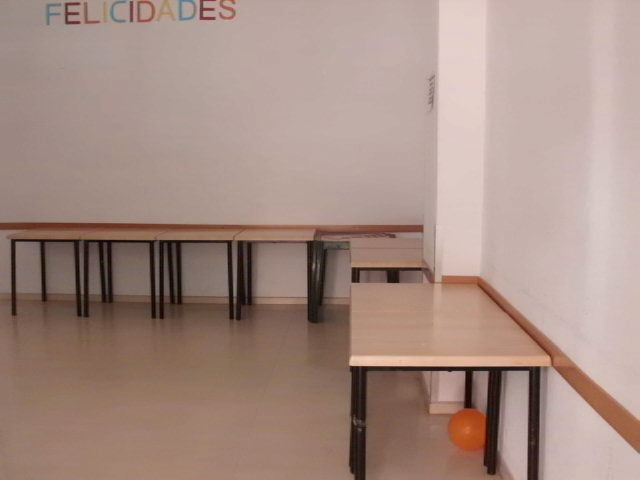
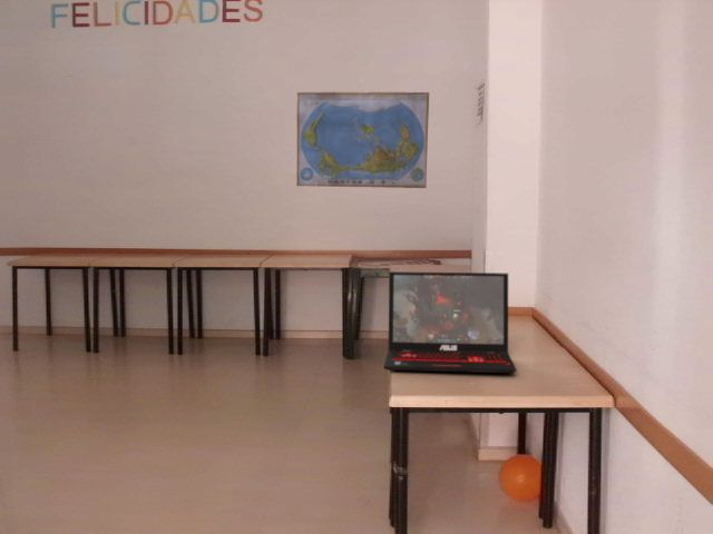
+ laptop (448, 319)
+ world map (362, 139)
